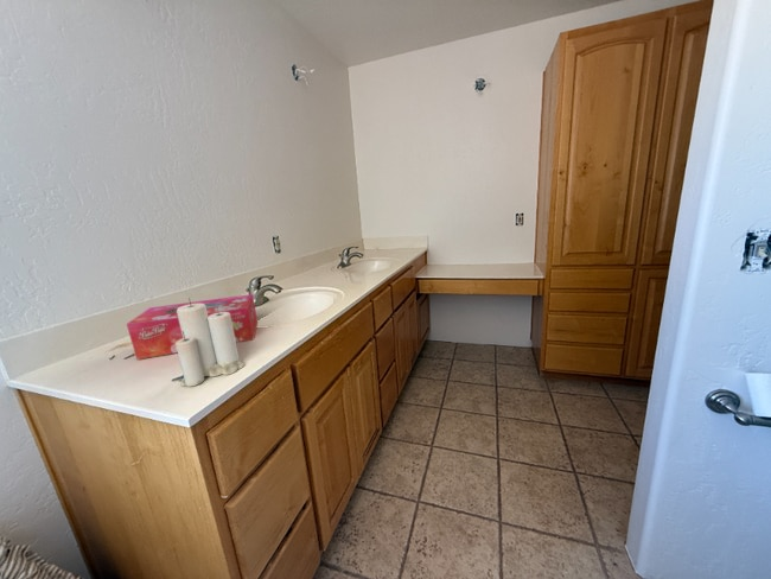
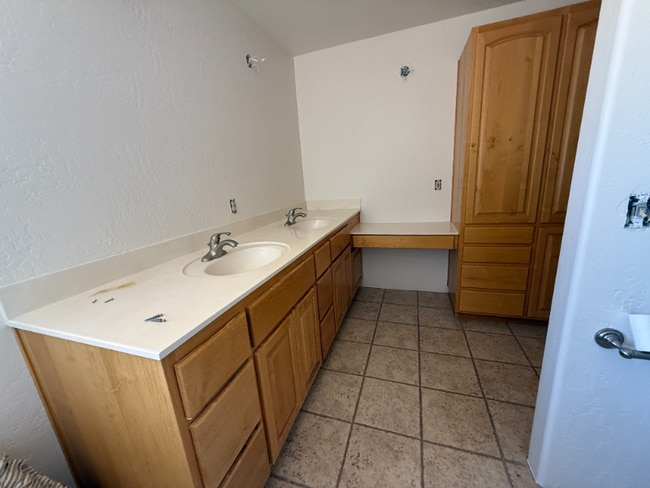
- tissue box (208, 316)
- candle (203, 337)
